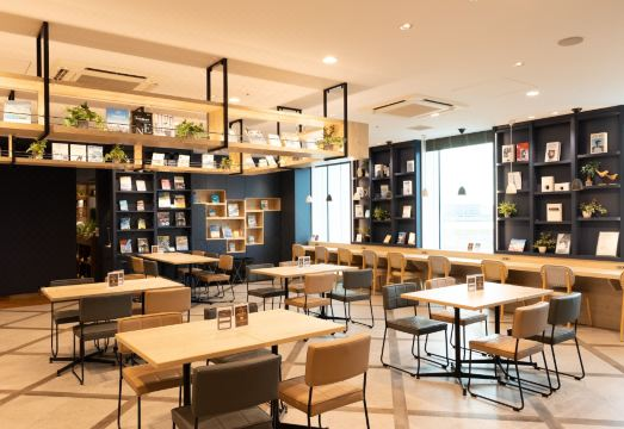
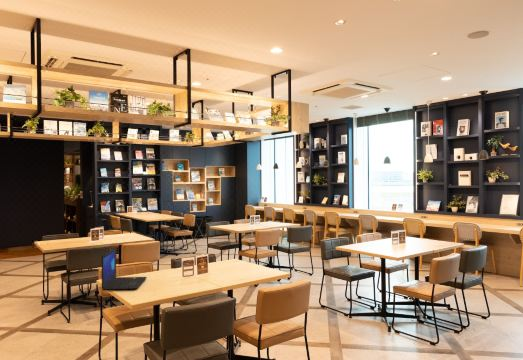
+ laptop (115, 267)
